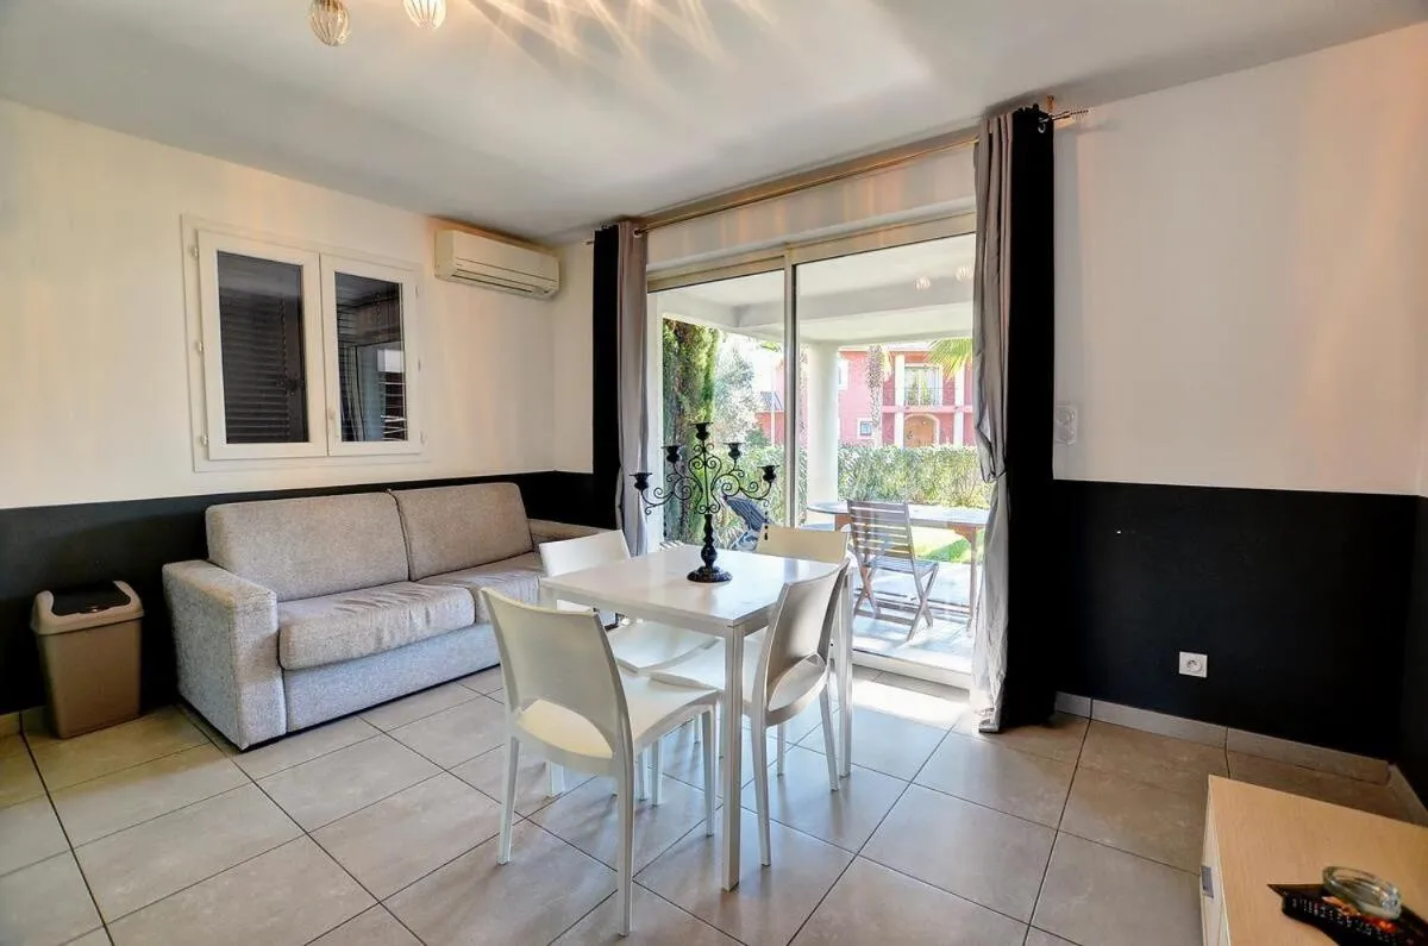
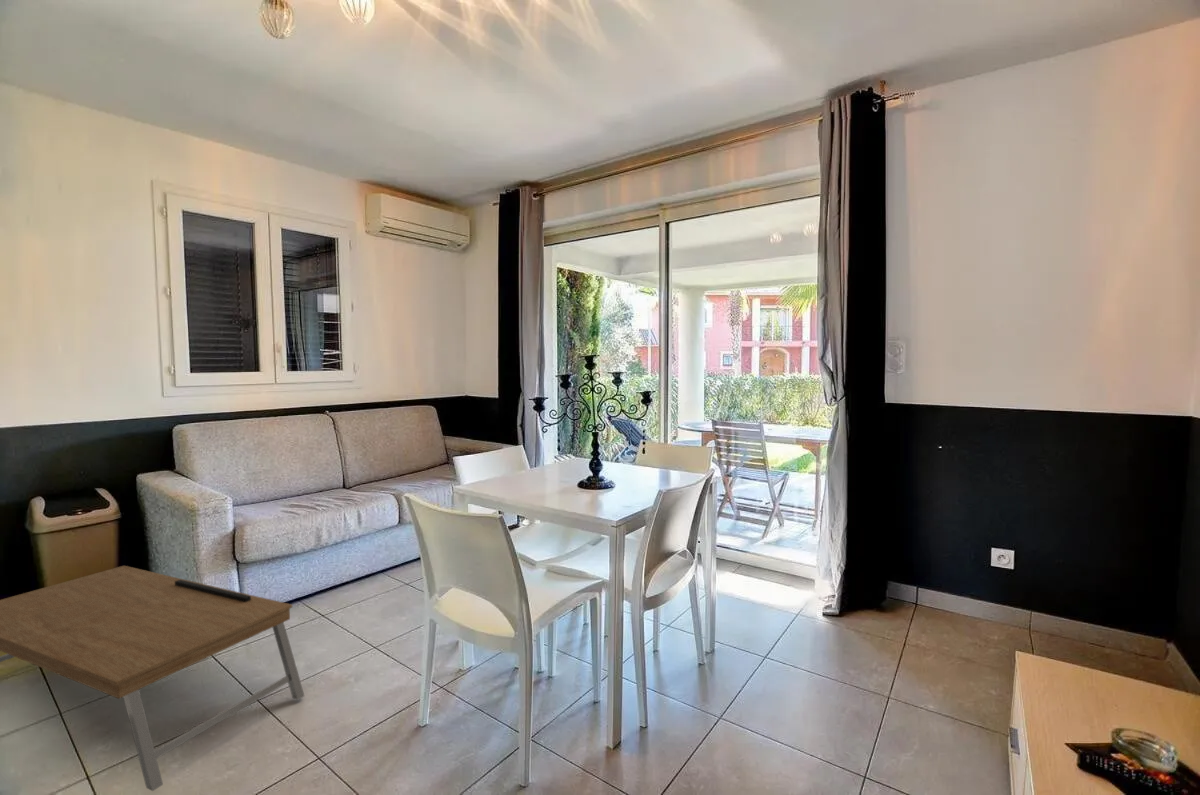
+ coffee table (123, 650)
